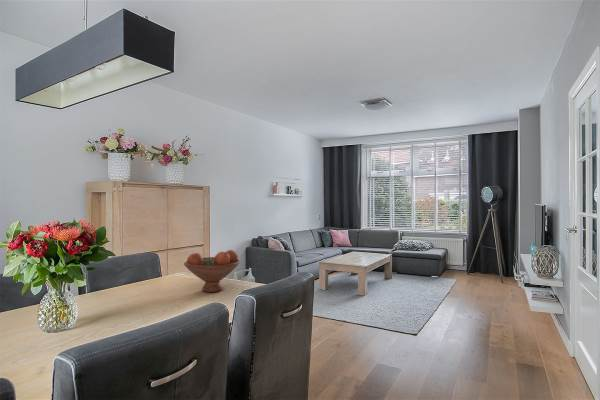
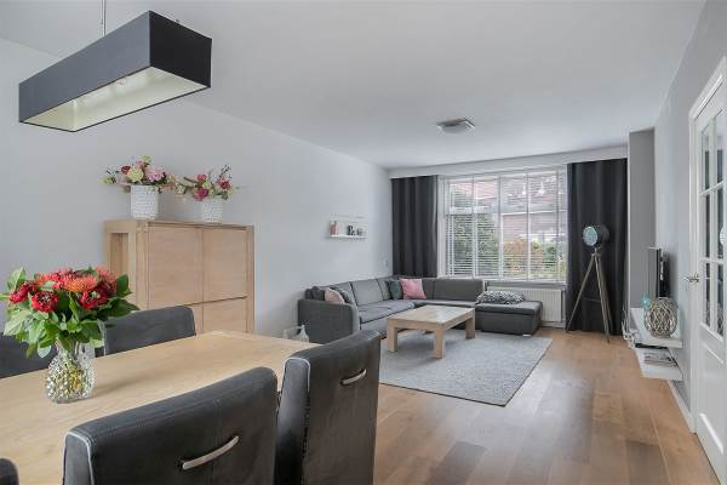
- fruit bowl (212, 270)
